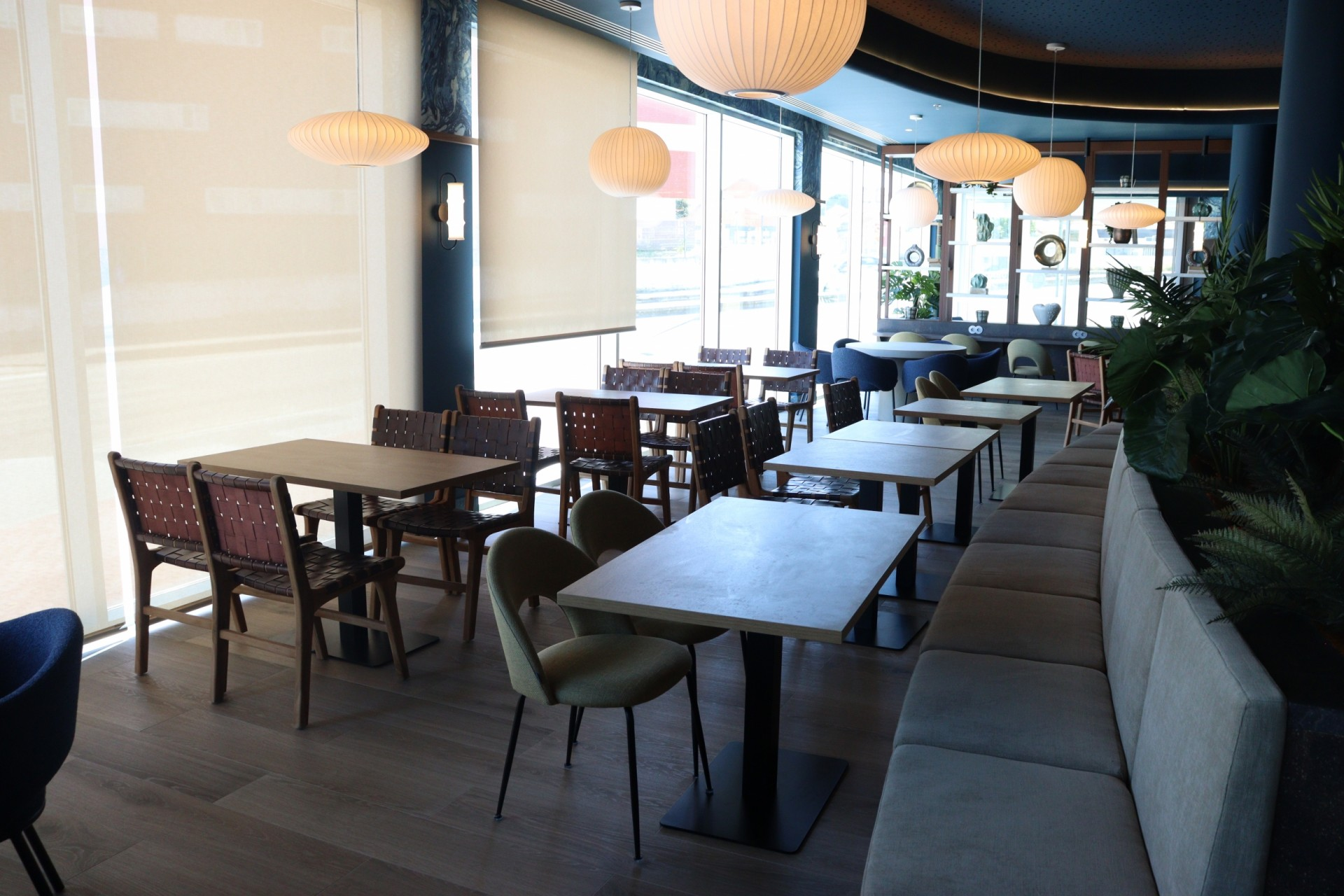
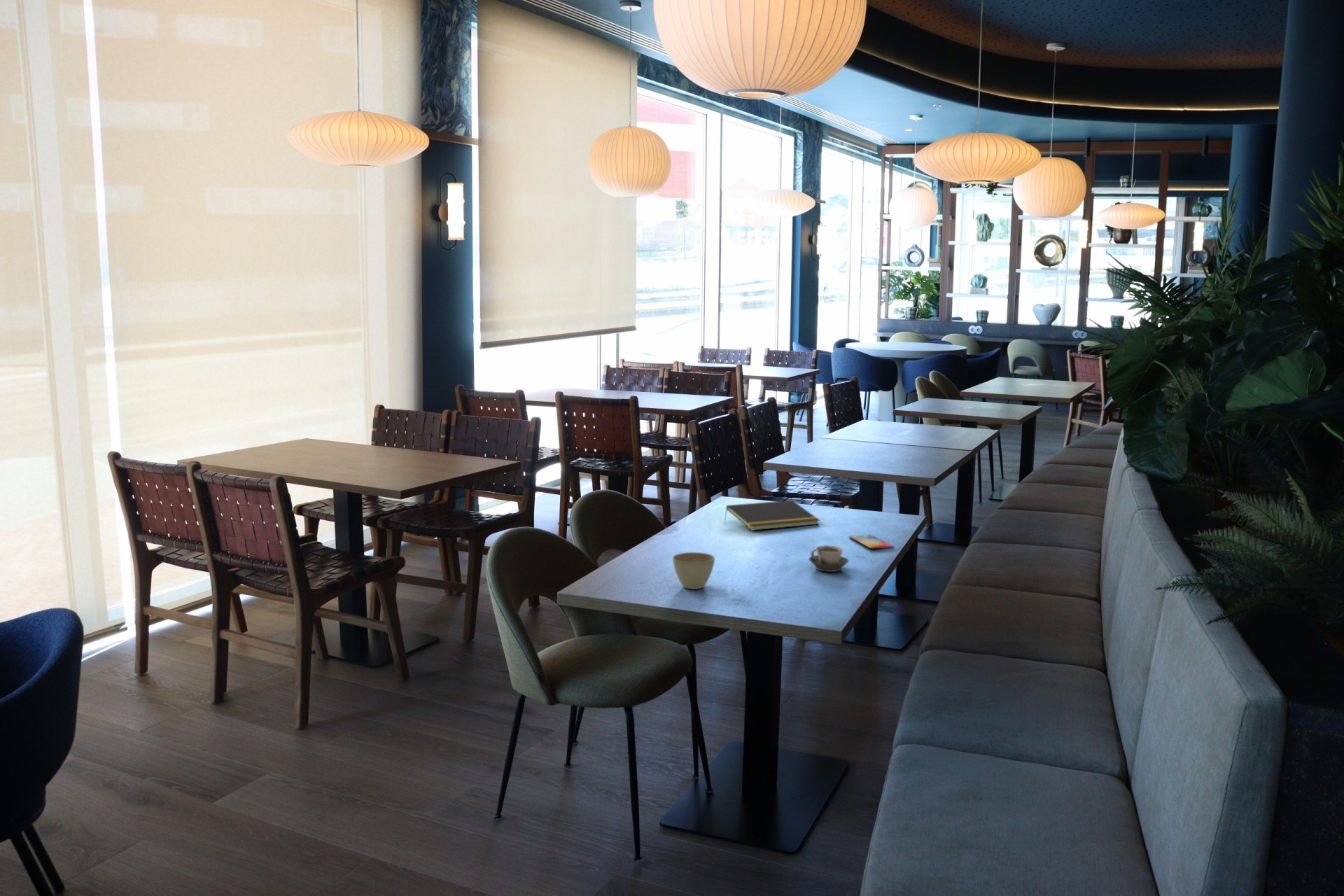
+ notepad (772, 514)
+ smartphone (871, 541)
+ flower pot (693, 571)
+ cup (828, 559)
